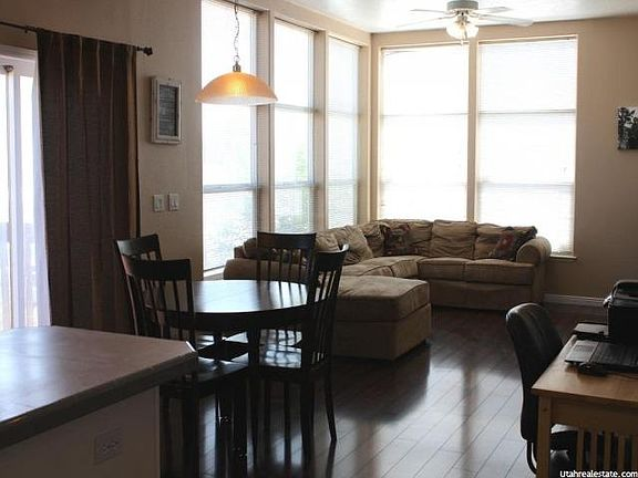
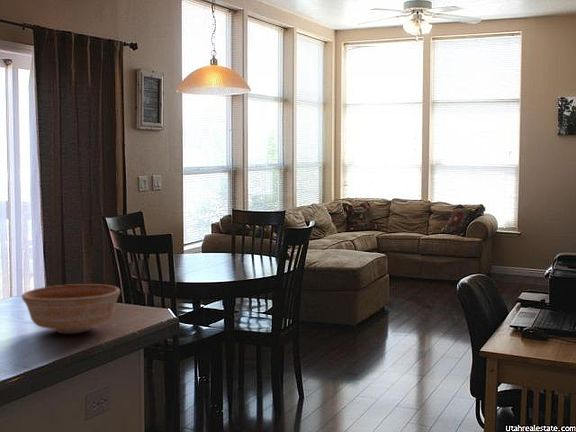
+ bowl (72, 310)
